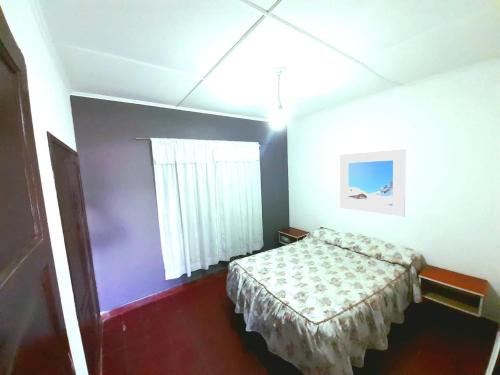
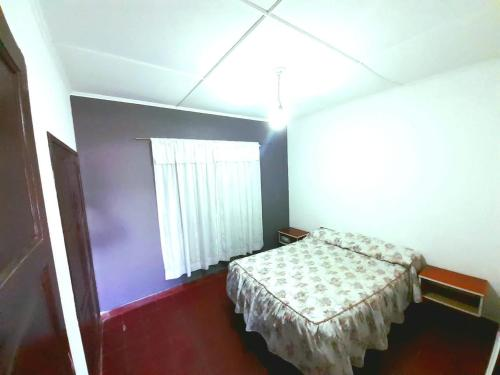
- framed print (368, 182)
